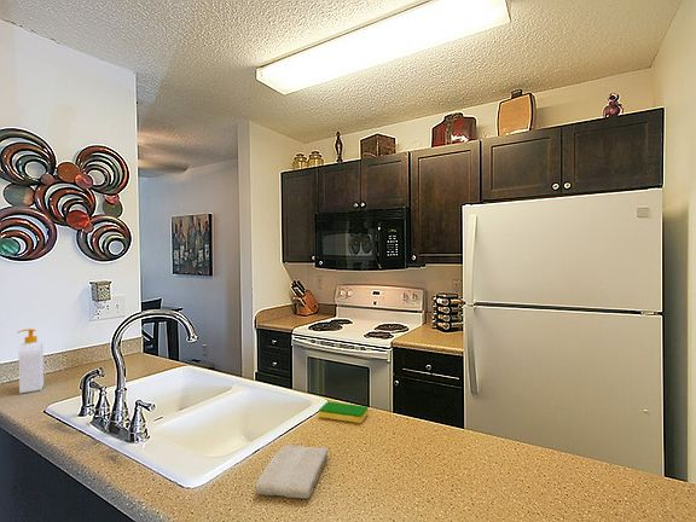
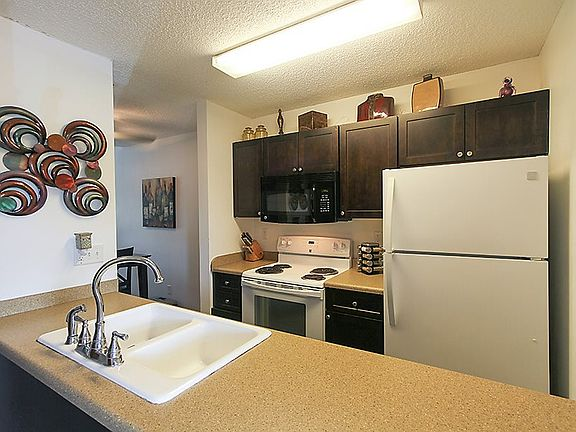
- soap bottle (29, 359)
- washcloth (295, 468)
- dish sponge (343, 411)
